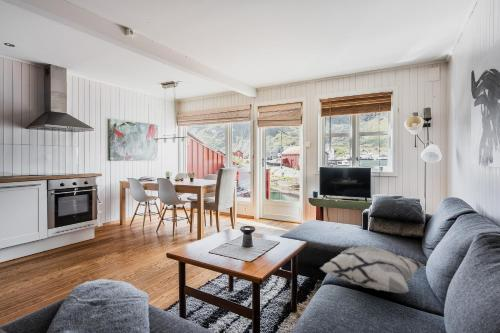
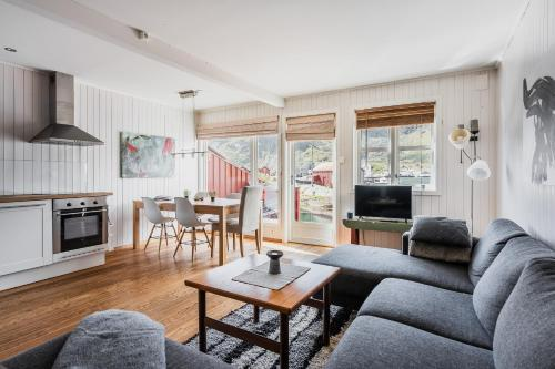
- decorative pillow (372, 266)
